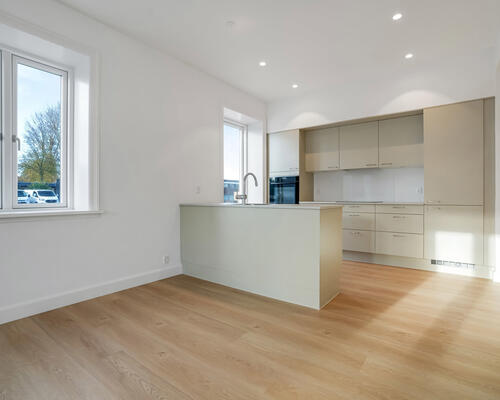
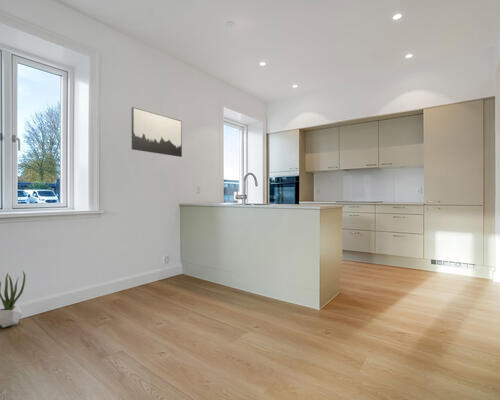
+ potted plant (11, 298)
+ wall art (158, 134)
